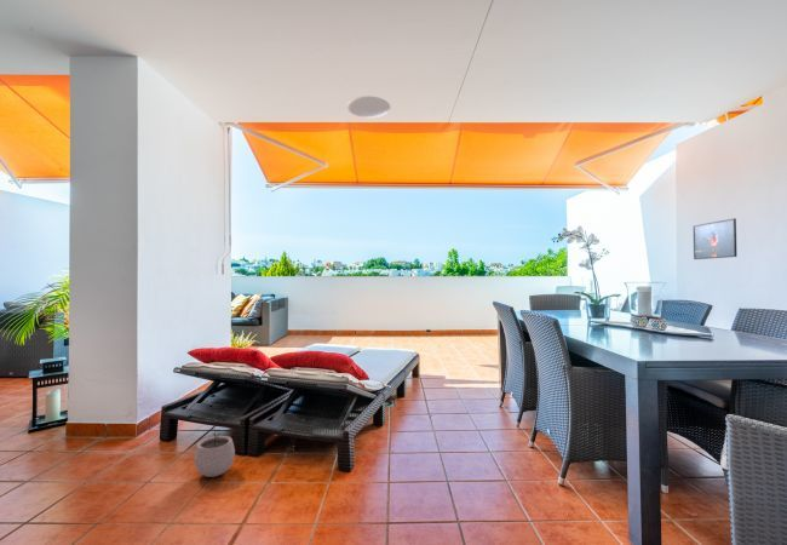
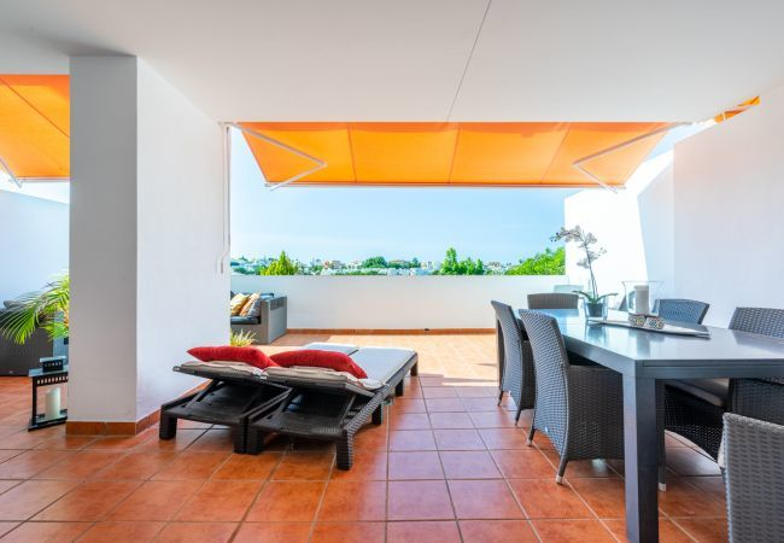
- plant pot (214, 451)
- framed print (713, 240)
- ceiling light (368, 107)
